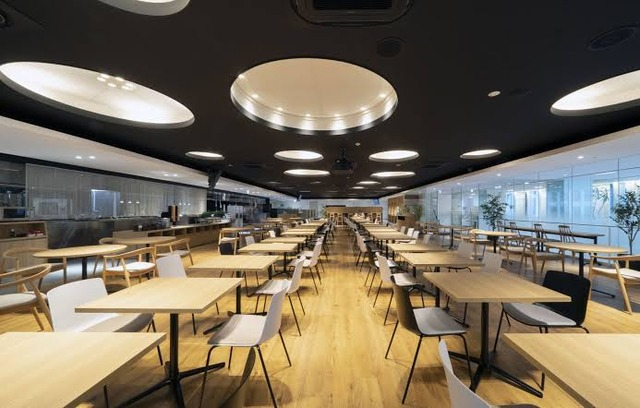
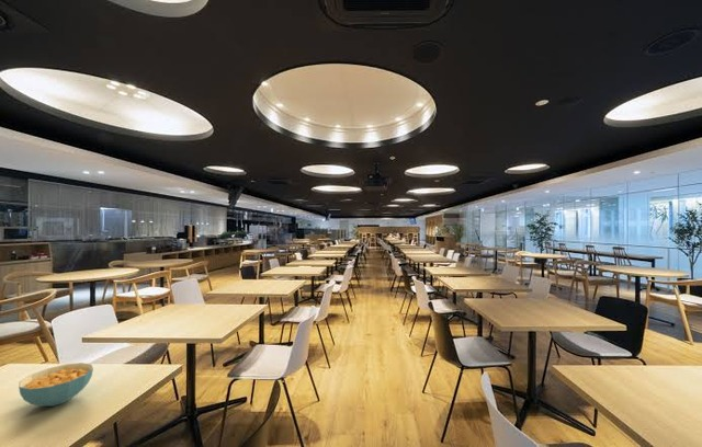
+ cereal bowl (57, 388)
